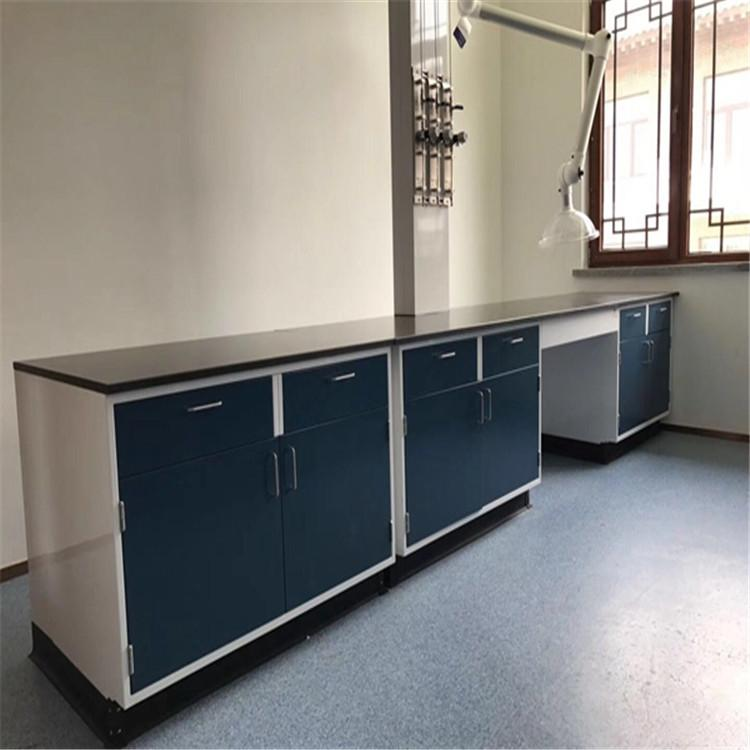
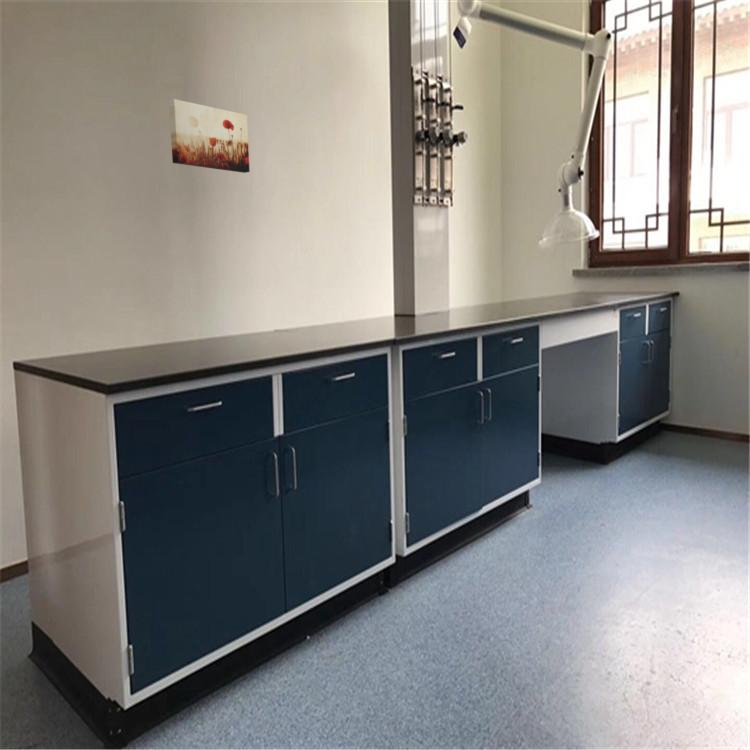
+ wall art (211, 138)
